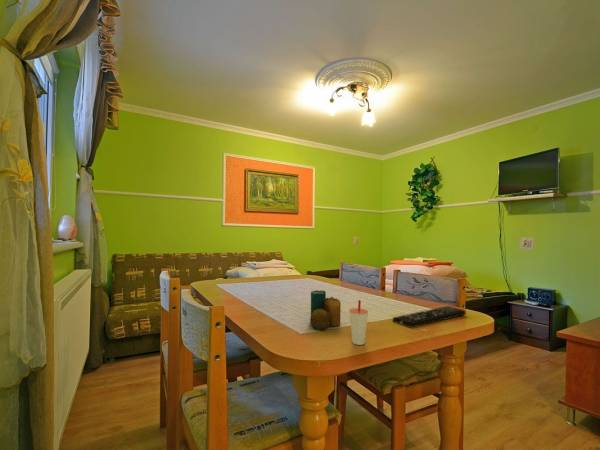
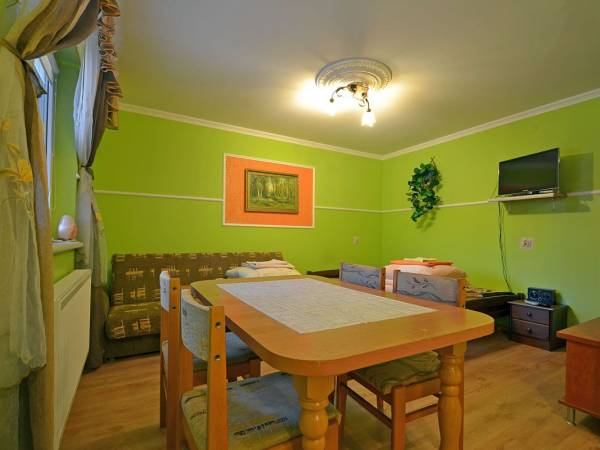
- cup (358, 321)
- remote control (430, 315)
- candle (325, 308)
